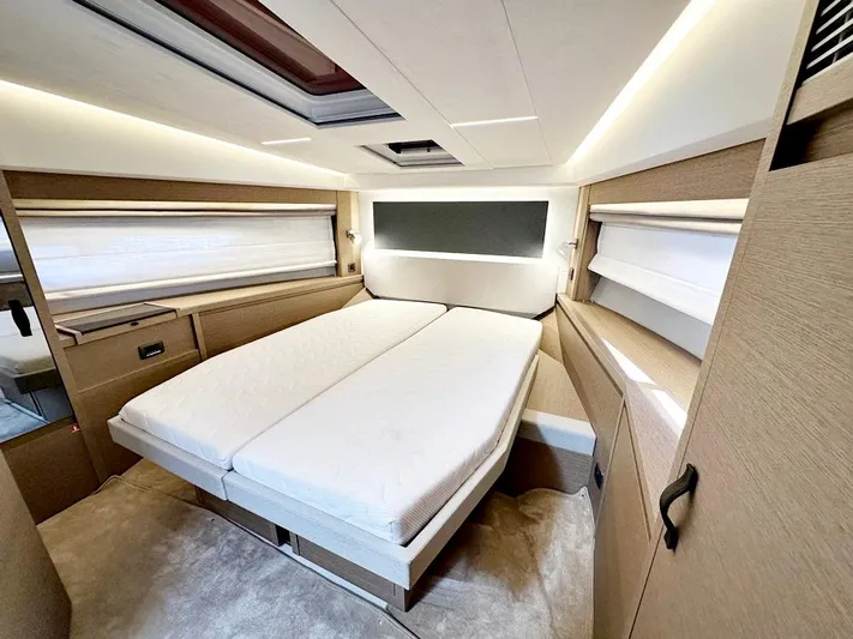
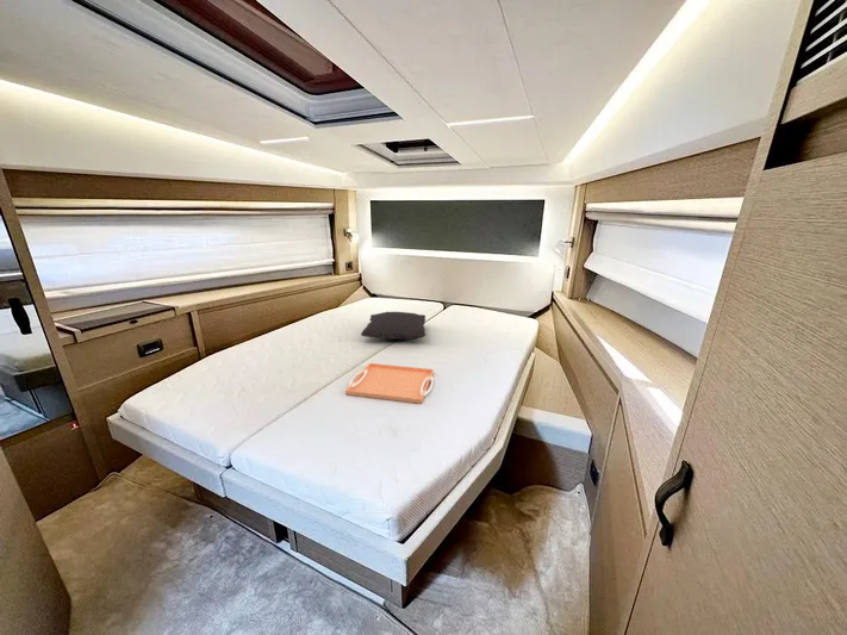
+ pillow (396, 325)
+ serving tray (392, 380)
